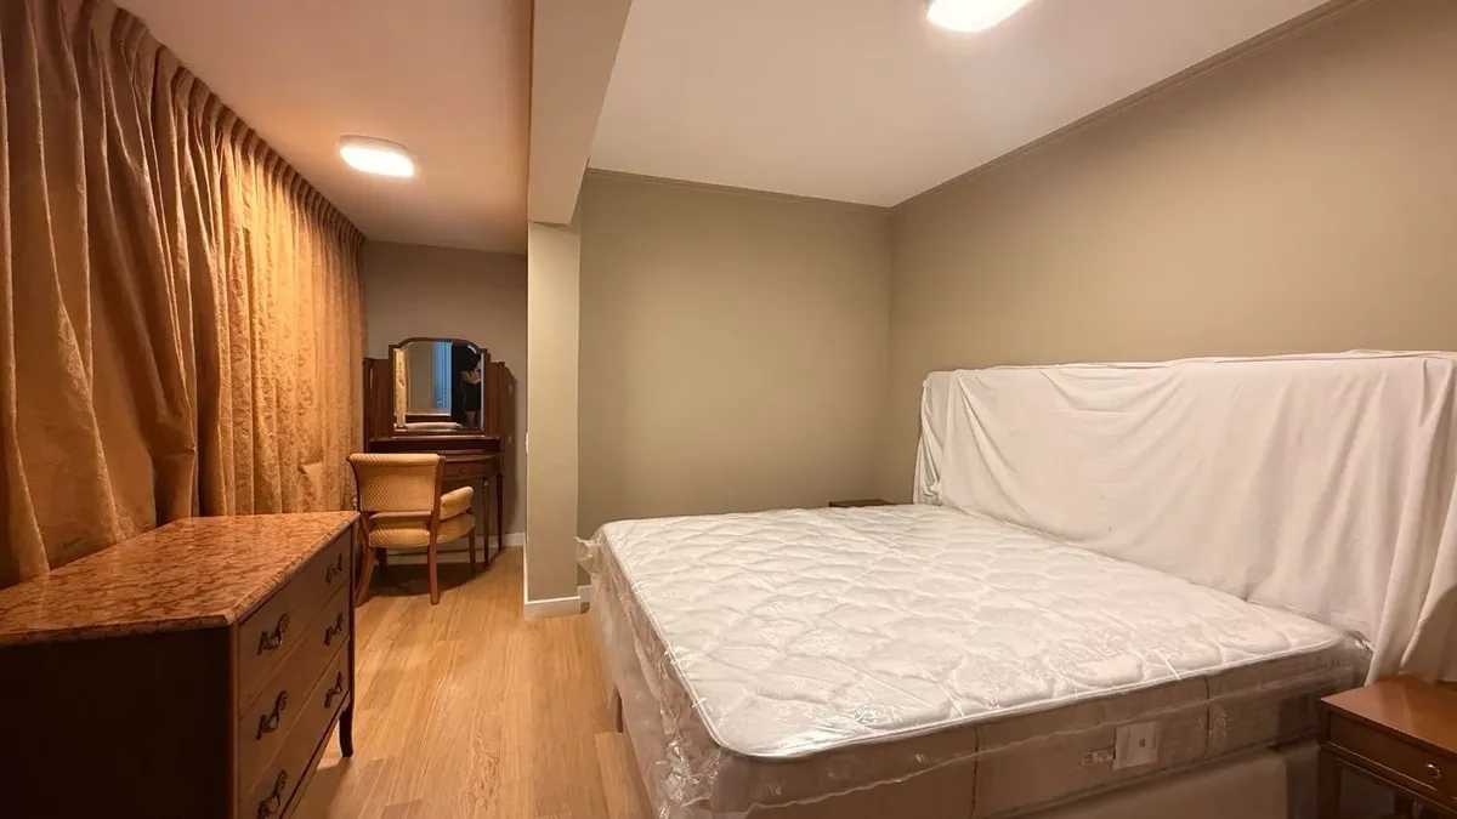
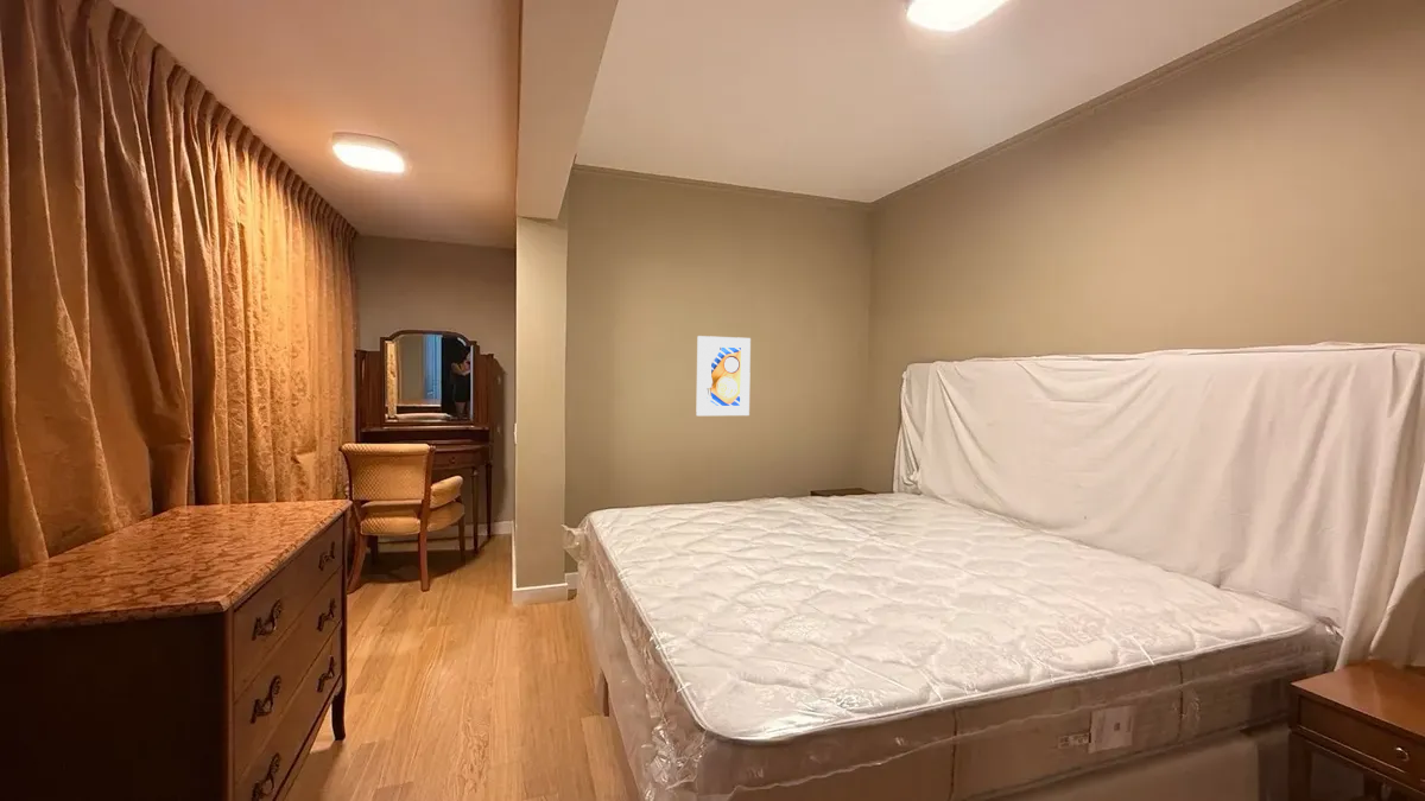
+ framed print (723, 376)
